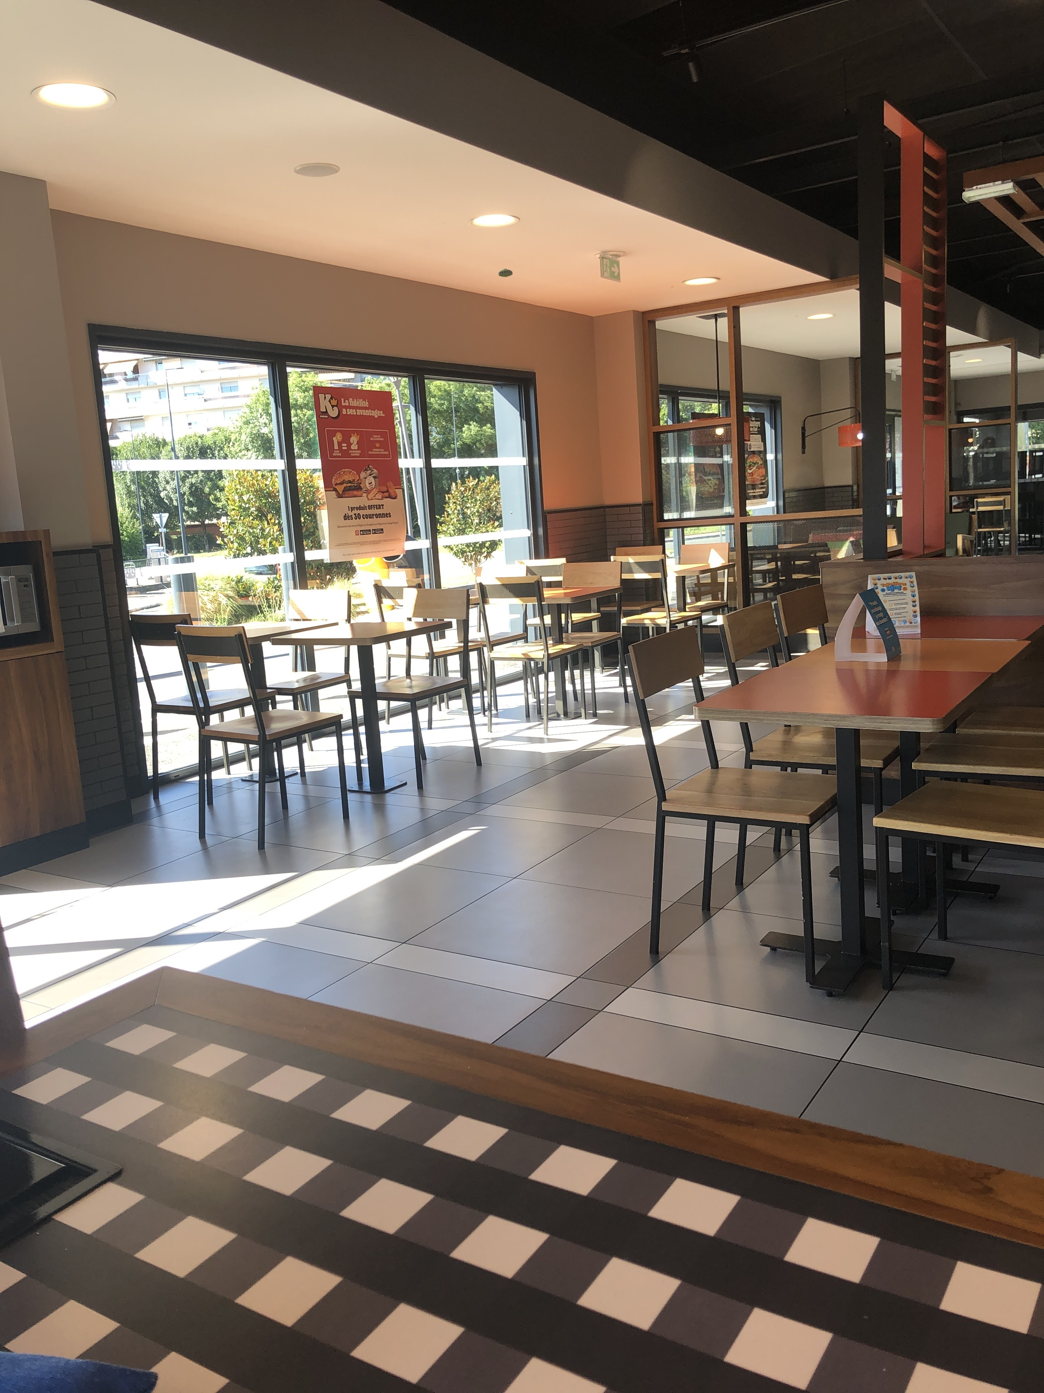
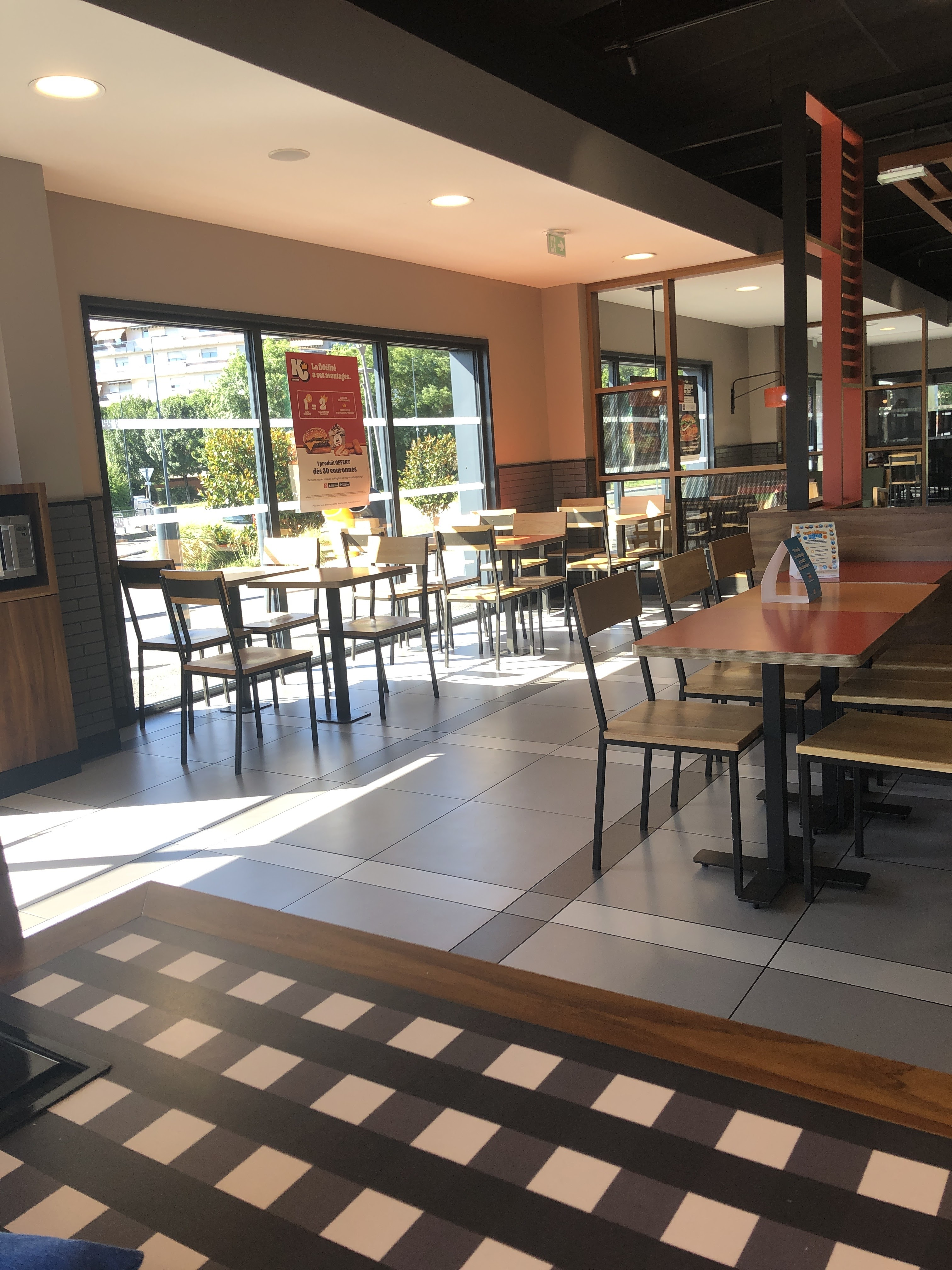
- smoke detector (506, 273)
